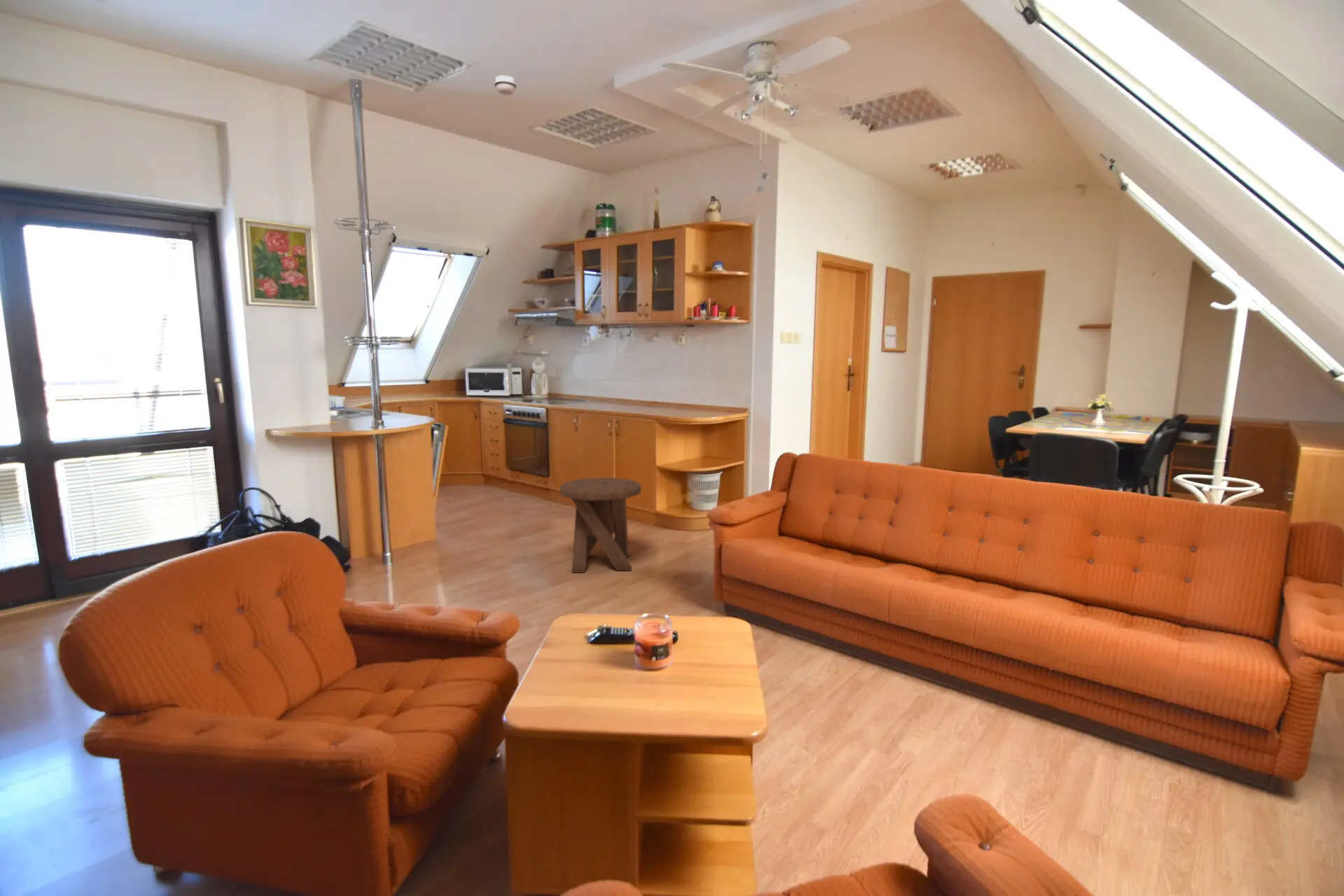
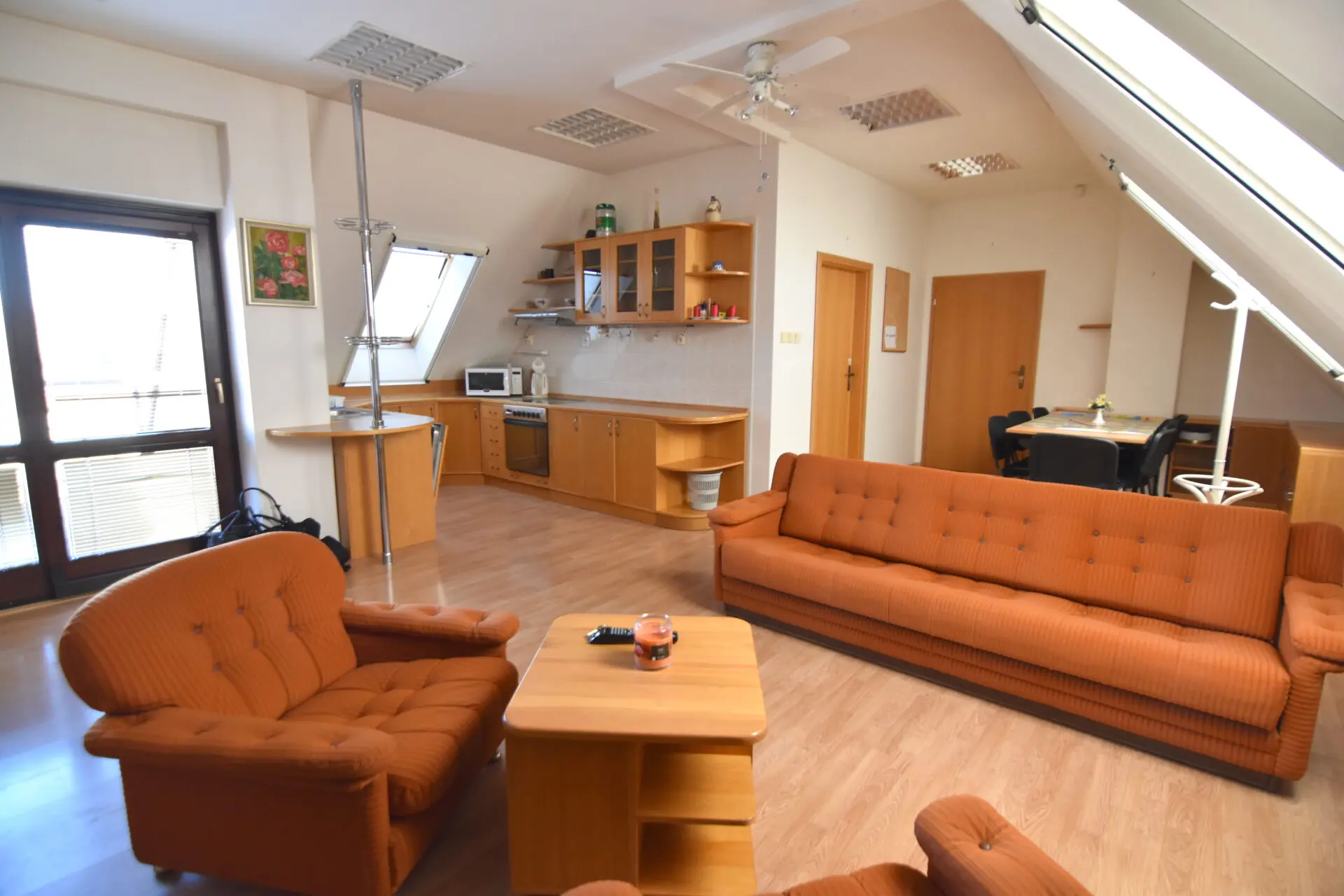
- music stool (601, 524)
- smoke detector (505, 85)
